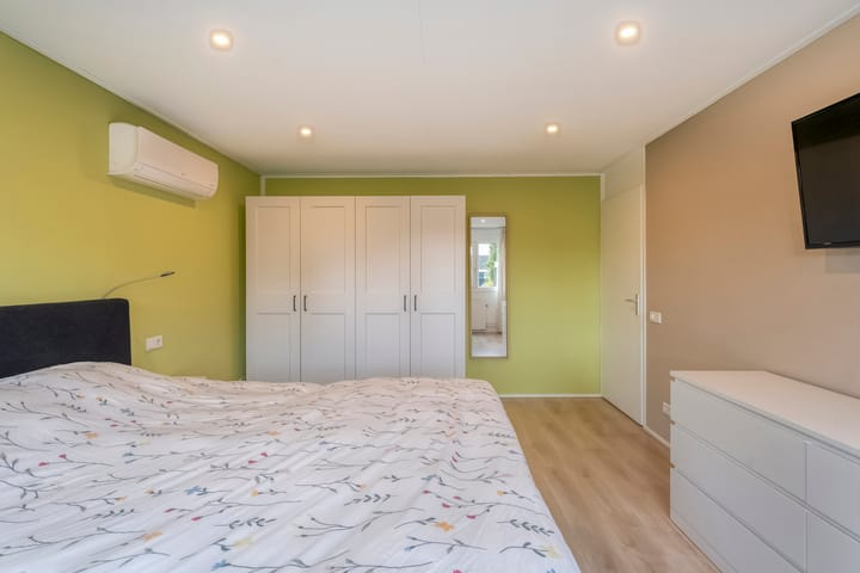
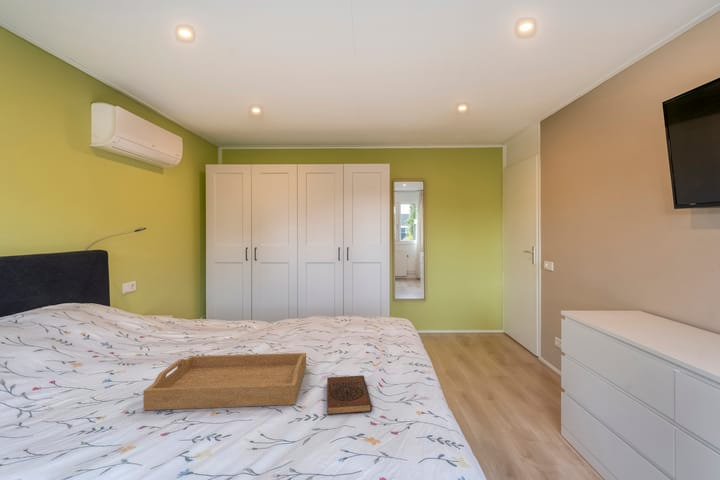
+ book (347, 392)
+ serving tray (236, 374)
